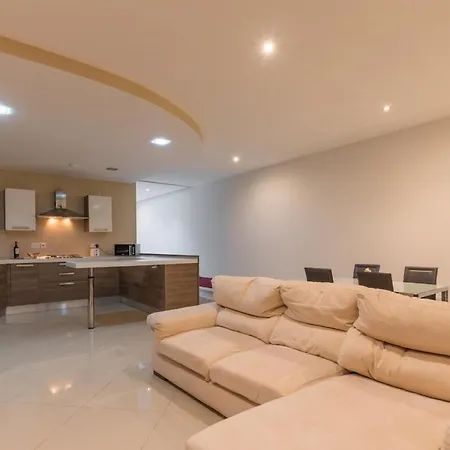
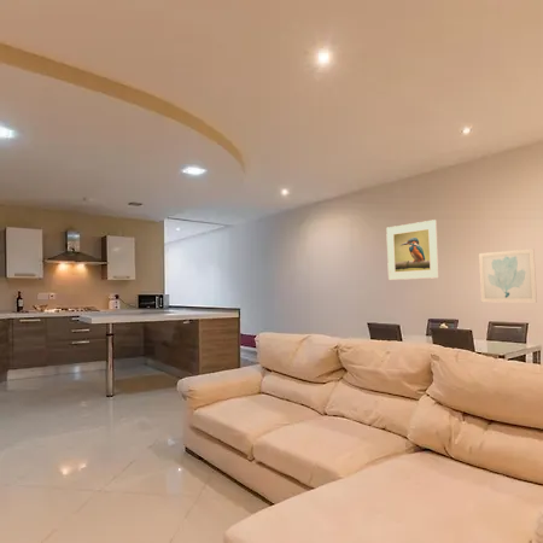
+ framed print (410, 251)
+ wall art (506, 276)
